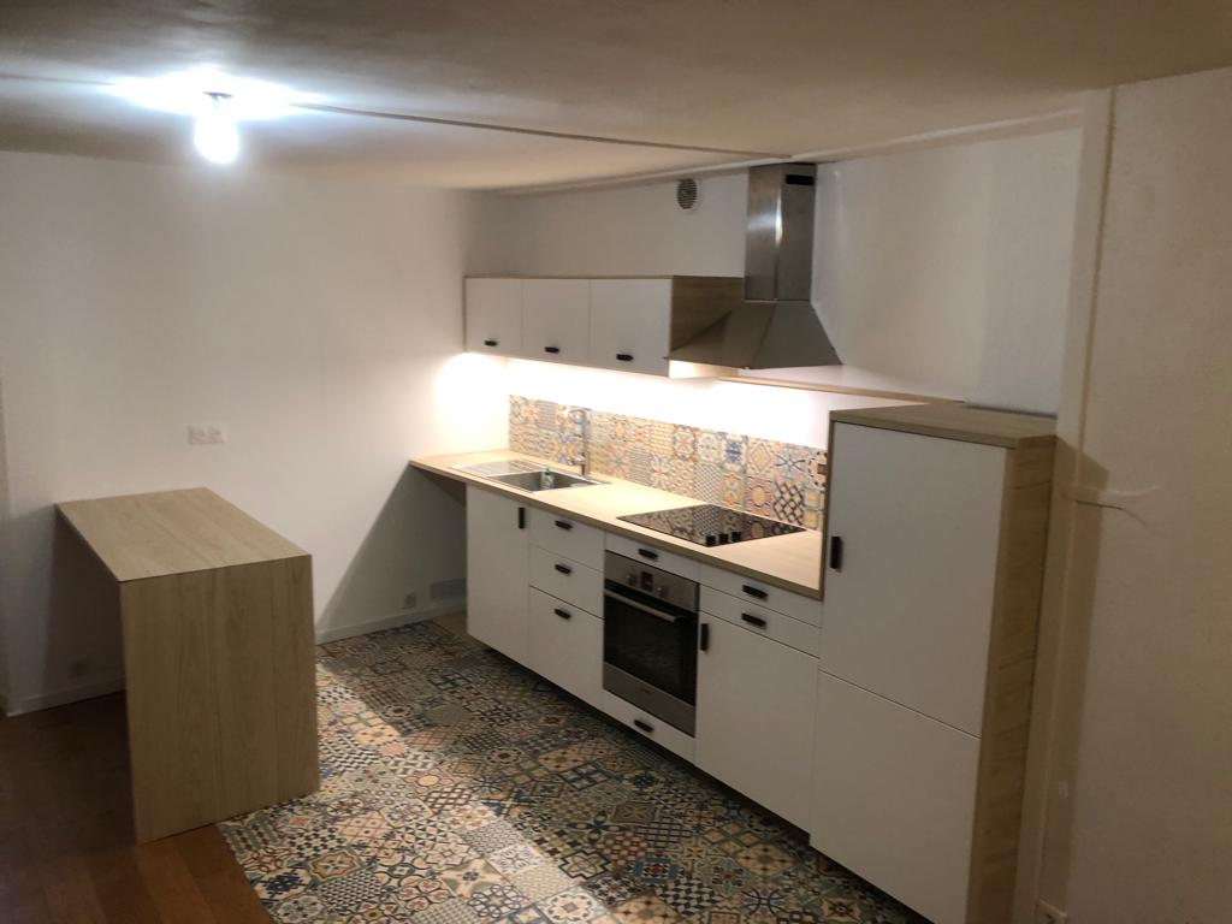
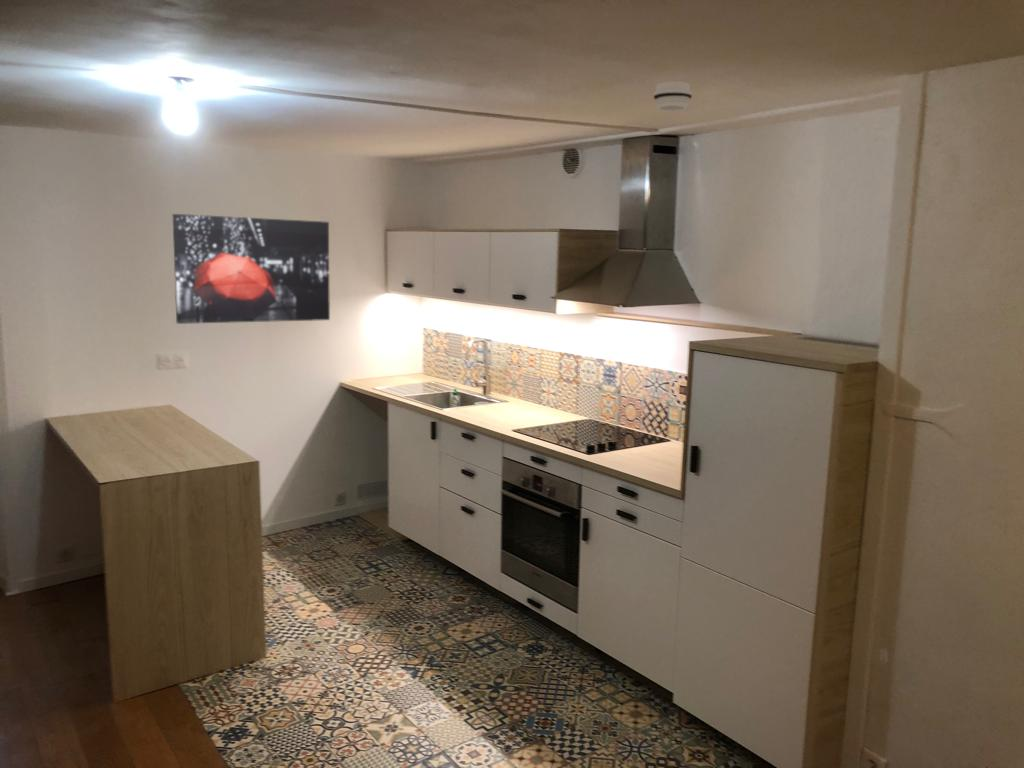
+ wall art (255, 270)
+ smoke detector (672, 96)
